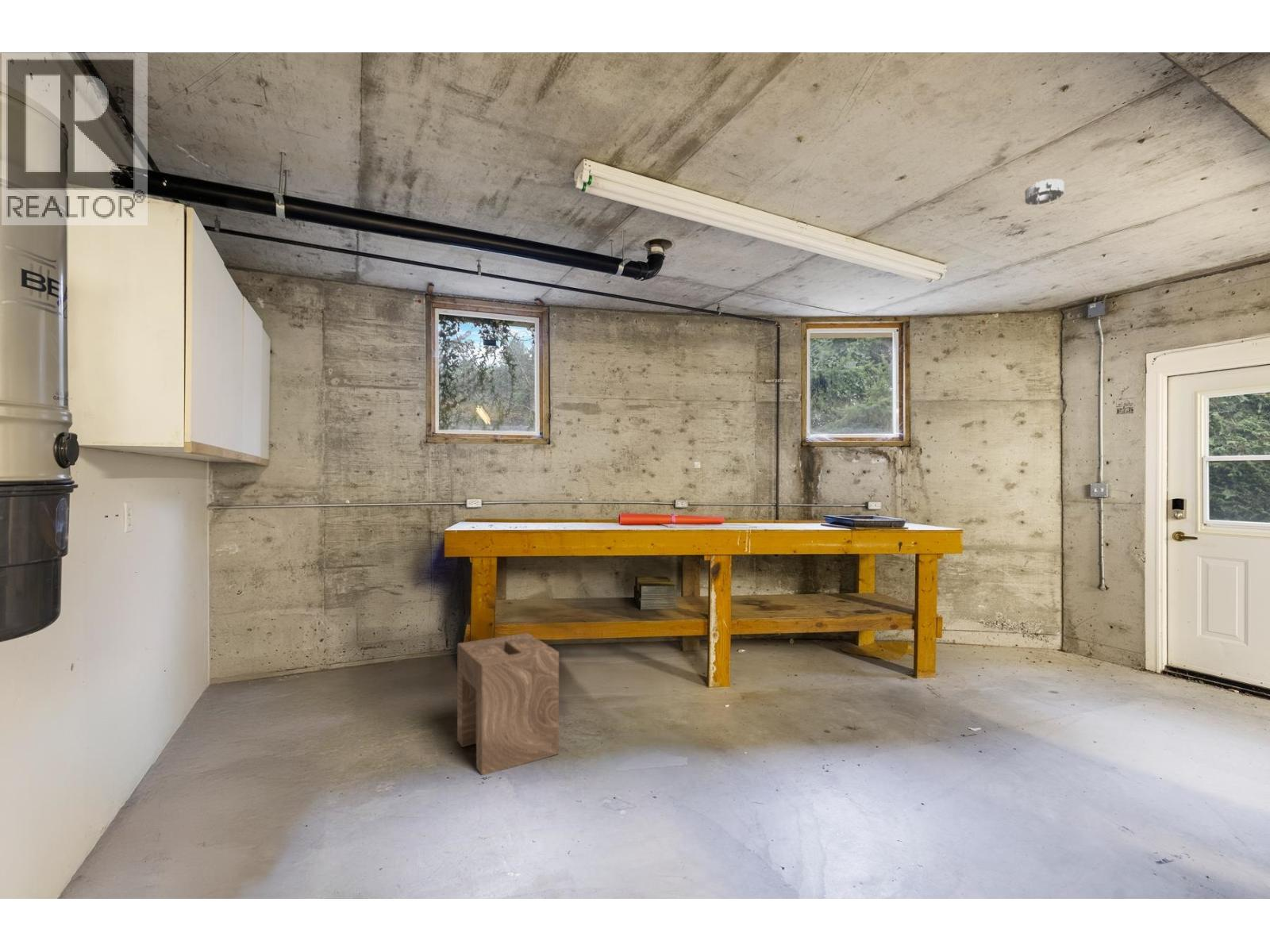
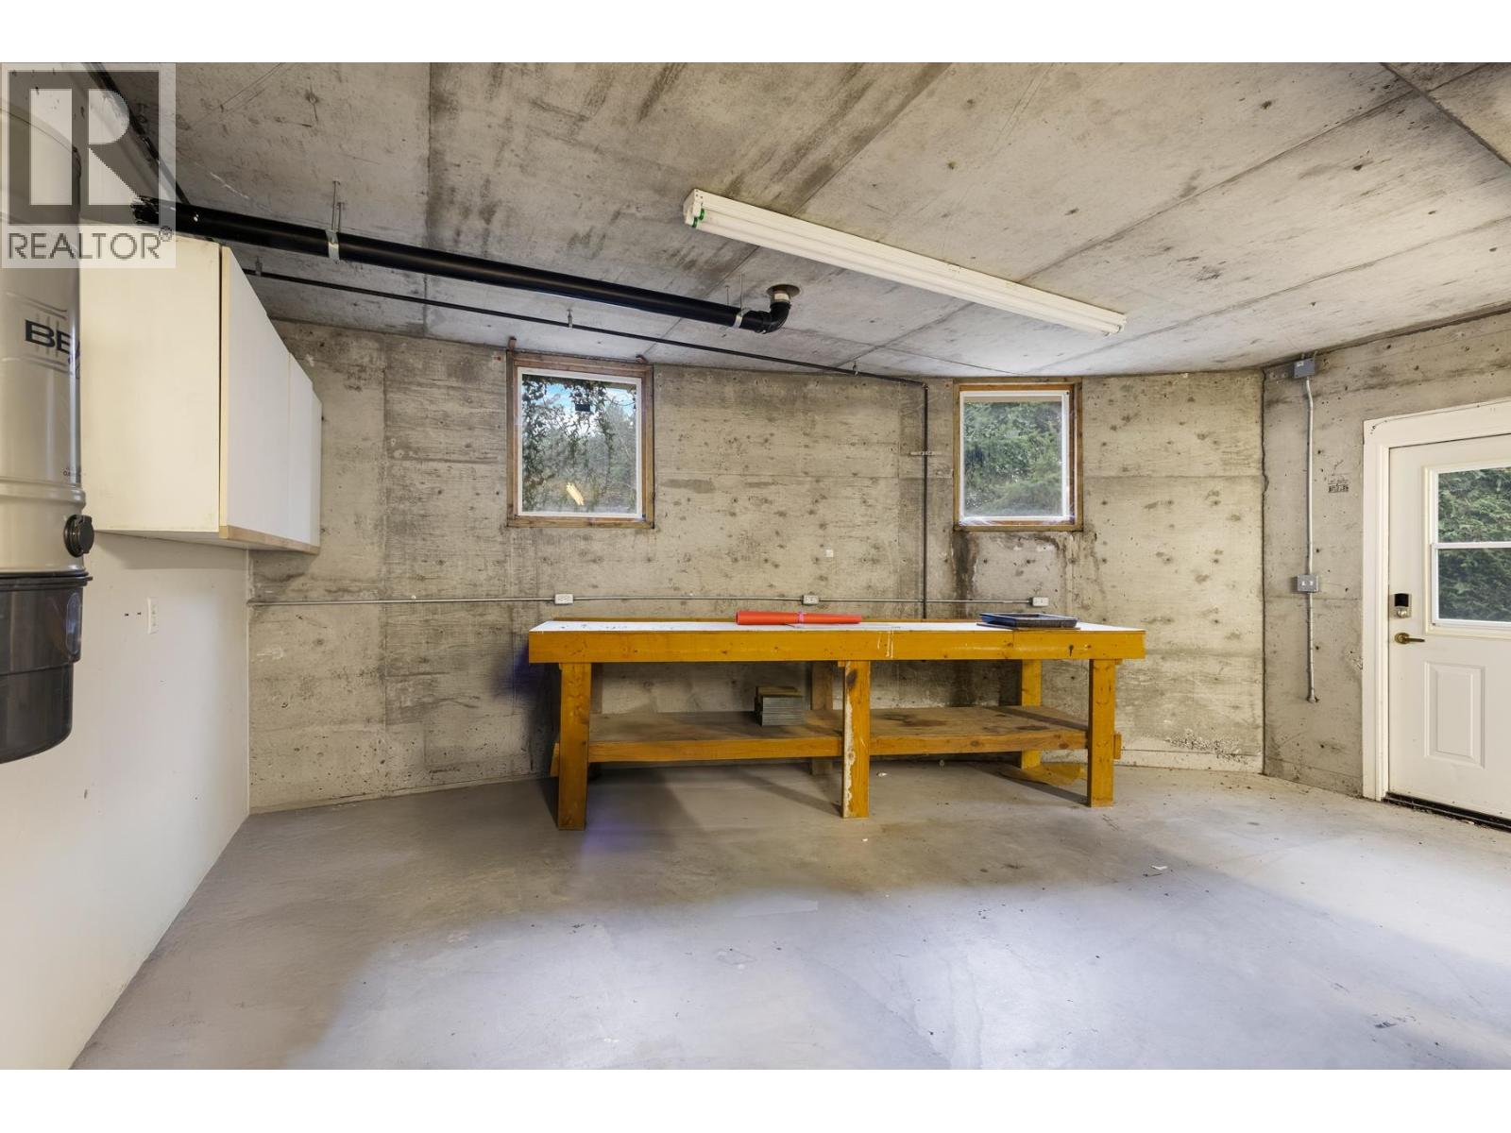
- stool (506, 697)
- smoke detector (1044, 191)
